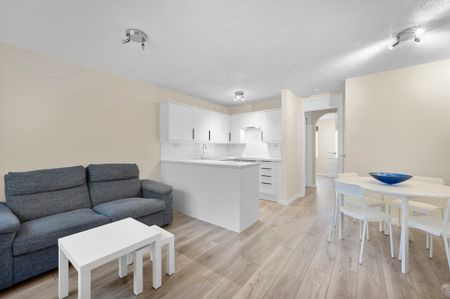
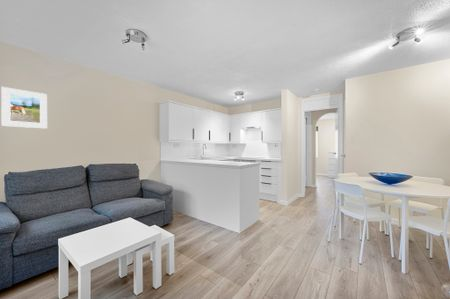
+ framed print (25, 109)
